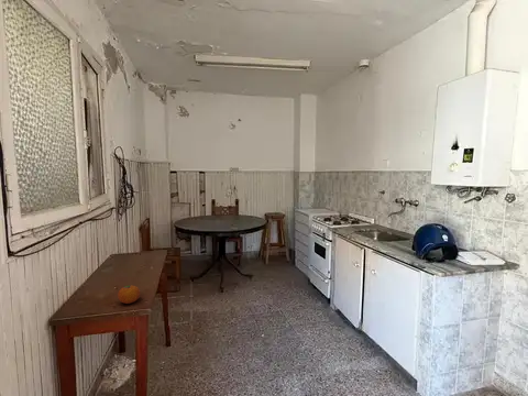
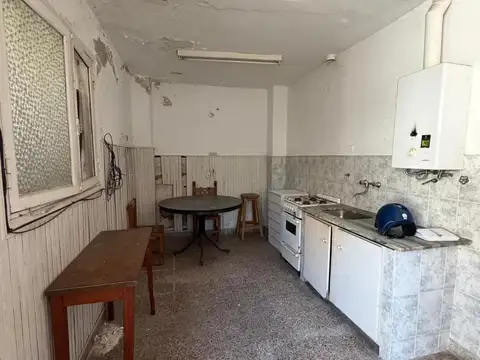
- fruit (129, 294)
